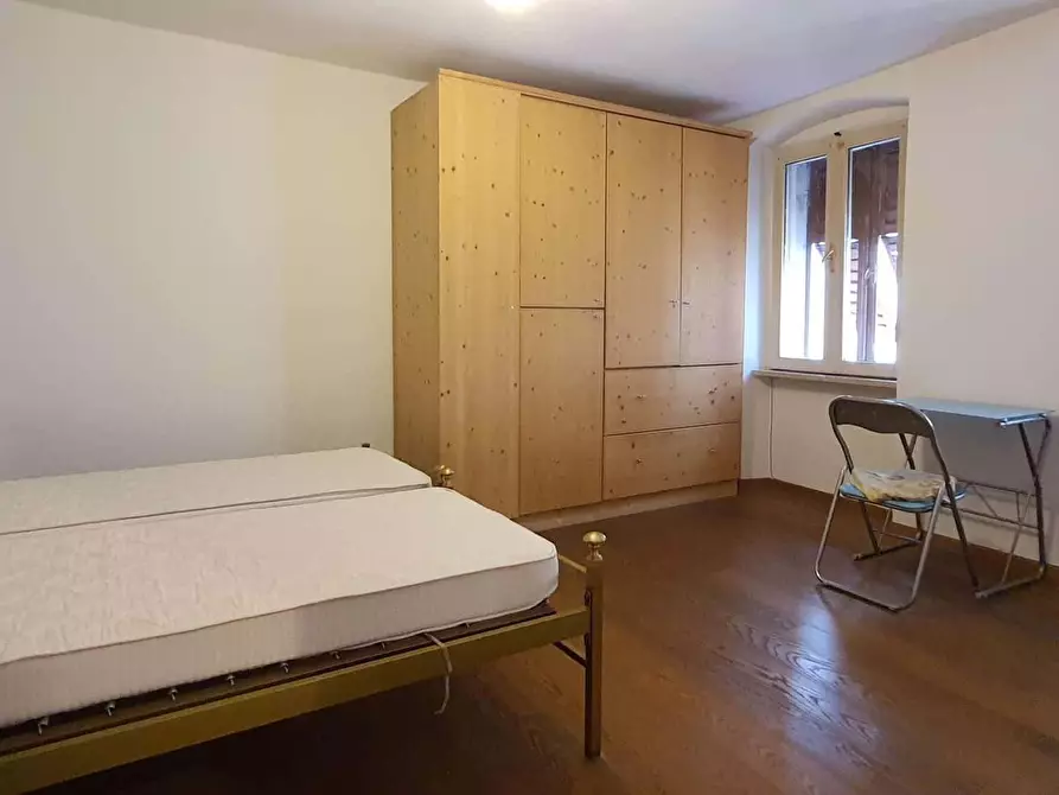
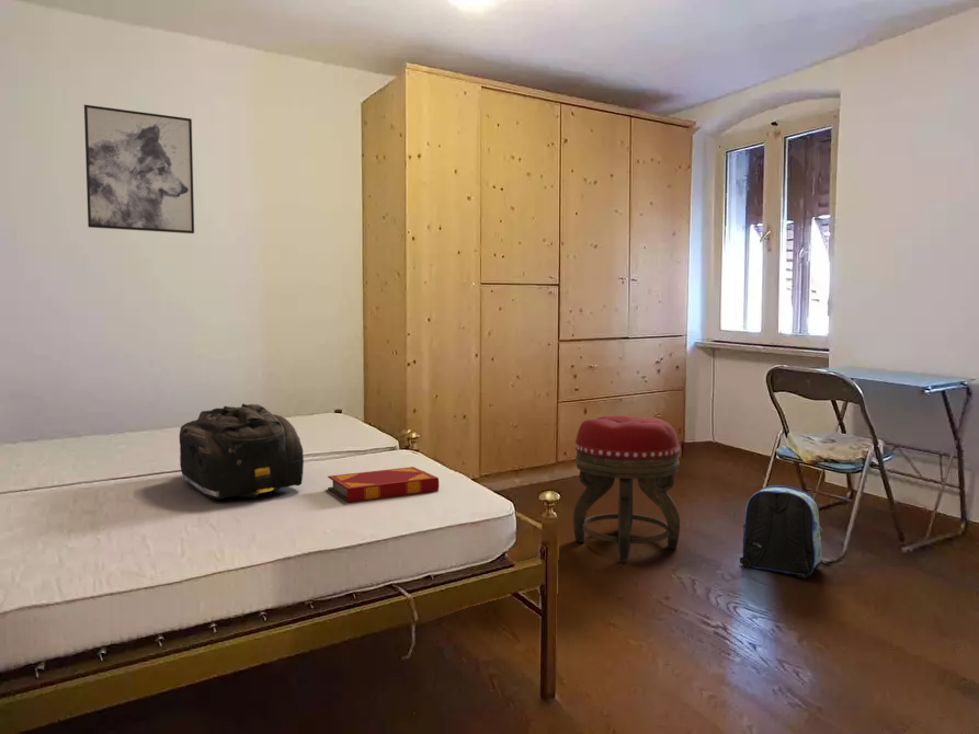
+ backpack (783, 526)
+ hardback book (383, 483)
+ footstool (626, 481)
+ wall art (140, 171)
+ duffel bag (239, 445)
